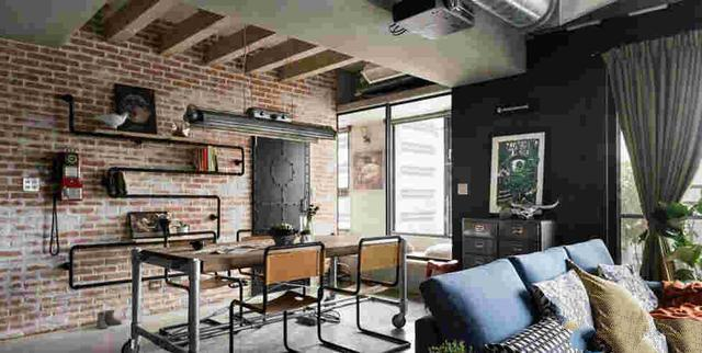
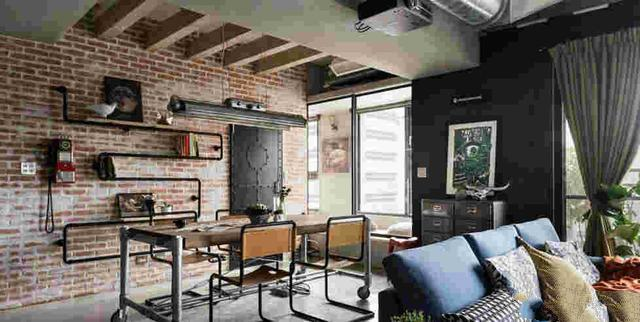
- boots (106, 319)
